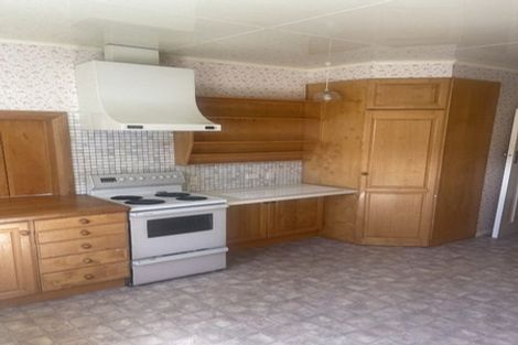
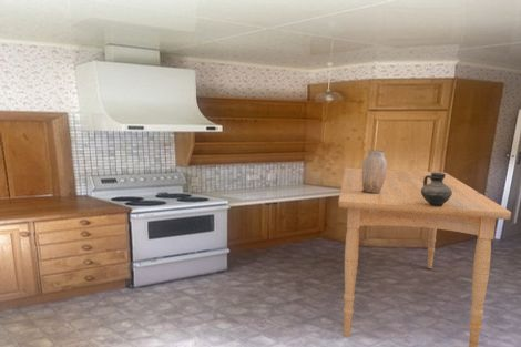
+ dining table (400, 225)
+ ceramic pitcher (436, 188)
+ vase (374, 171)
